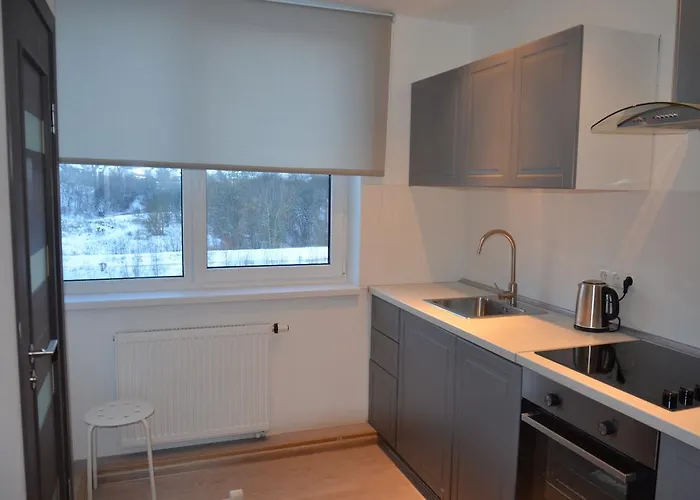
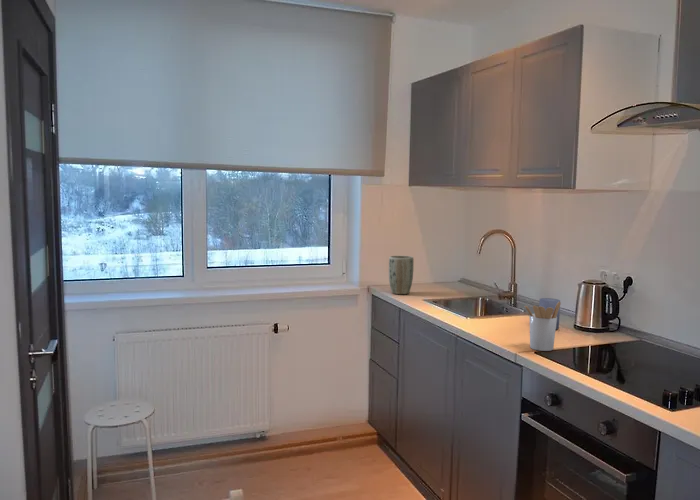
+ cup (552, 313)
+ plant pot (400, 274)
+ utensil holder (542, 325)
